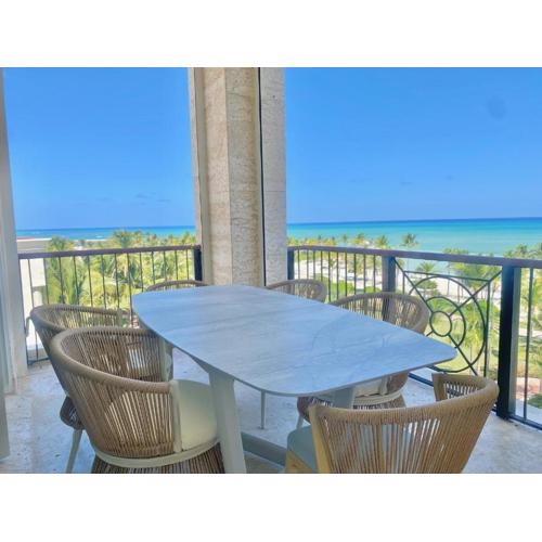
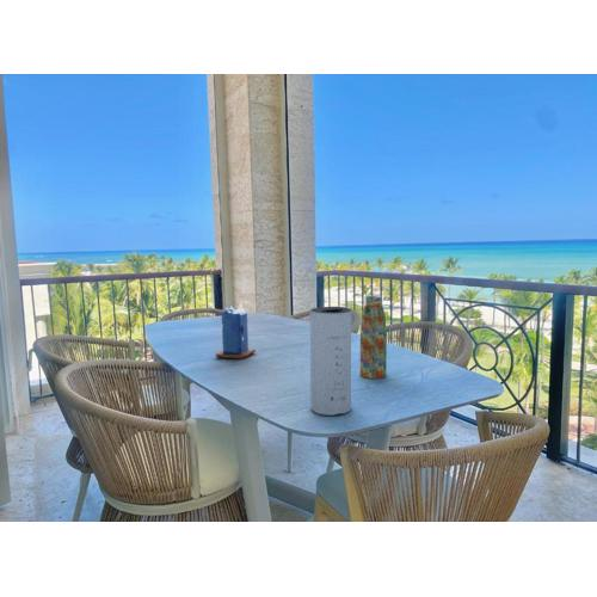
+ speaker (331, 358)
+ candle (234, 328)
+ water bottle (373, 336)
